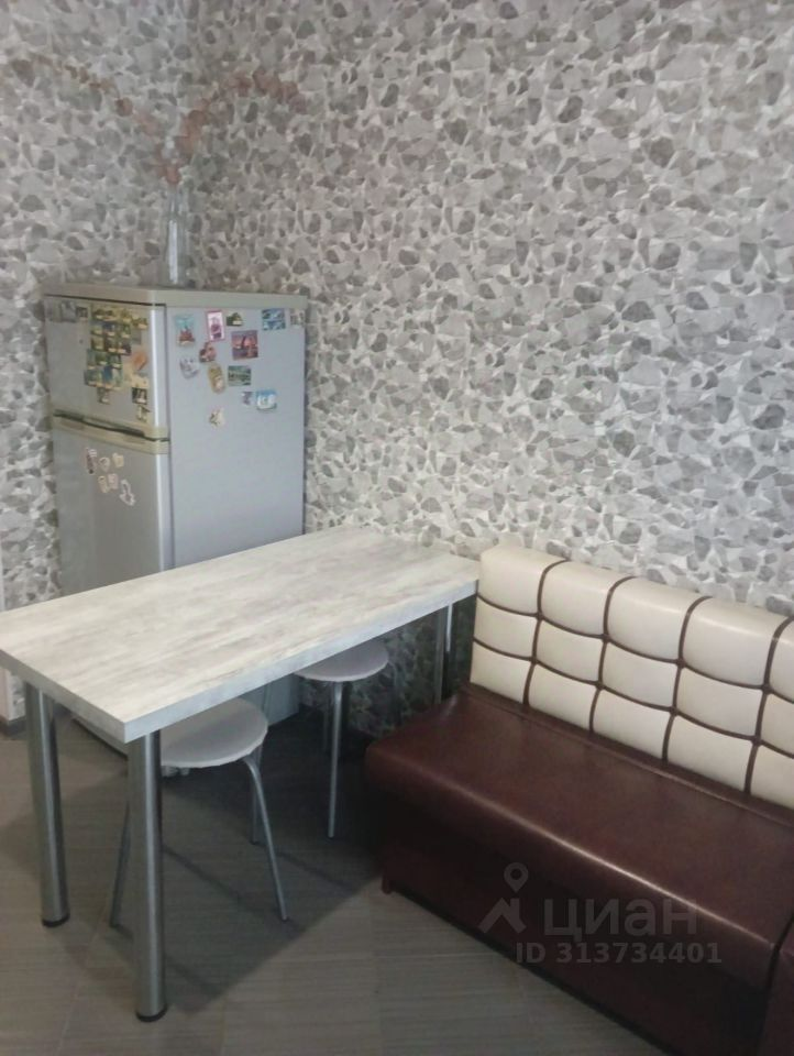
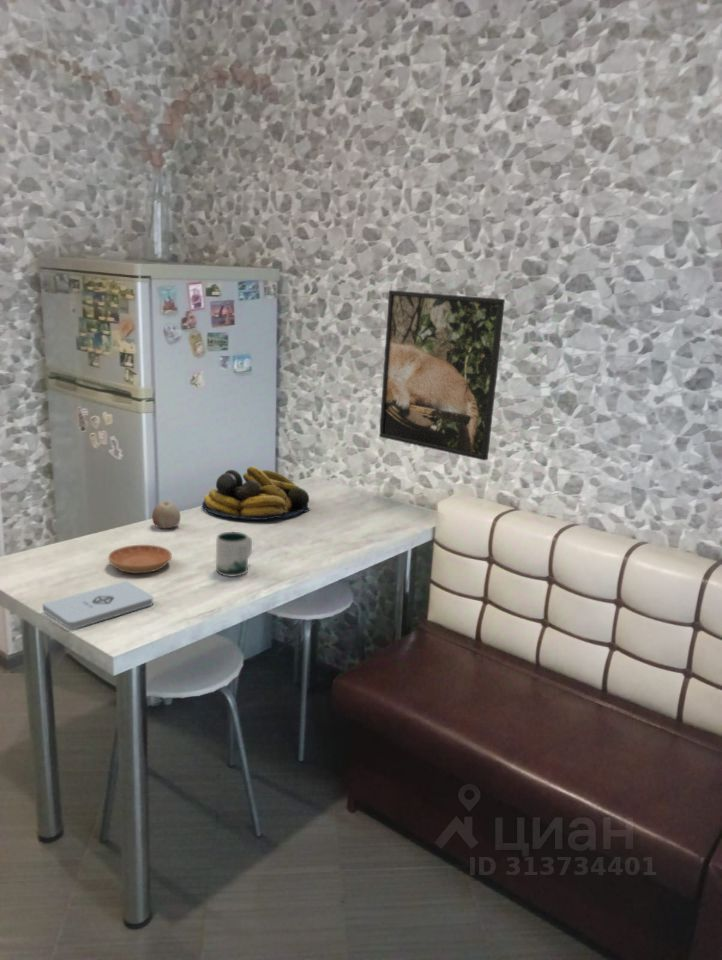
+ saucer (140, 559)
+ fruit bowl (255, 487)
+ notepad (100, 603)
+ mug (236, 551)
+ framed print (437, 373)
+ apple (166, 514)
